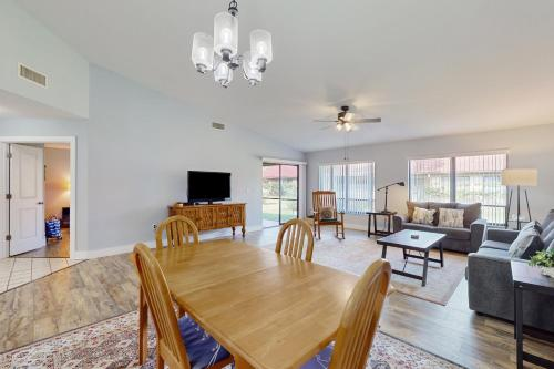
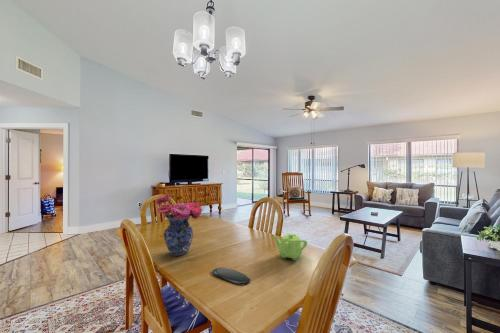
+ flower arrangement (176, 224)
+ teapot (290, 245)
+ oval tray (230, 275)
